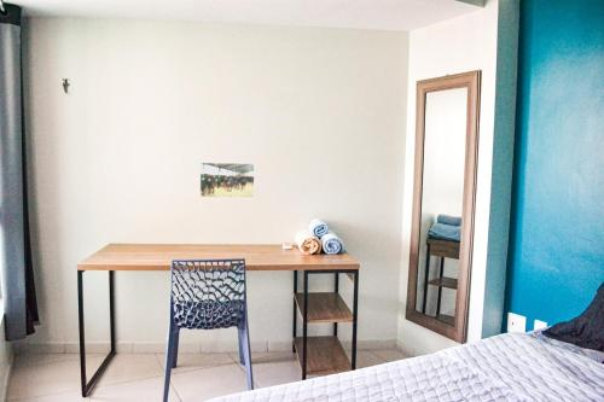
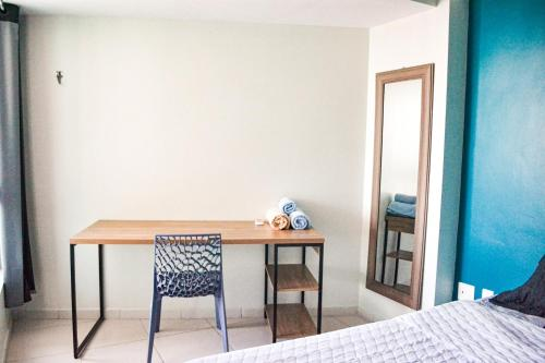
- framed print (227, 180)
